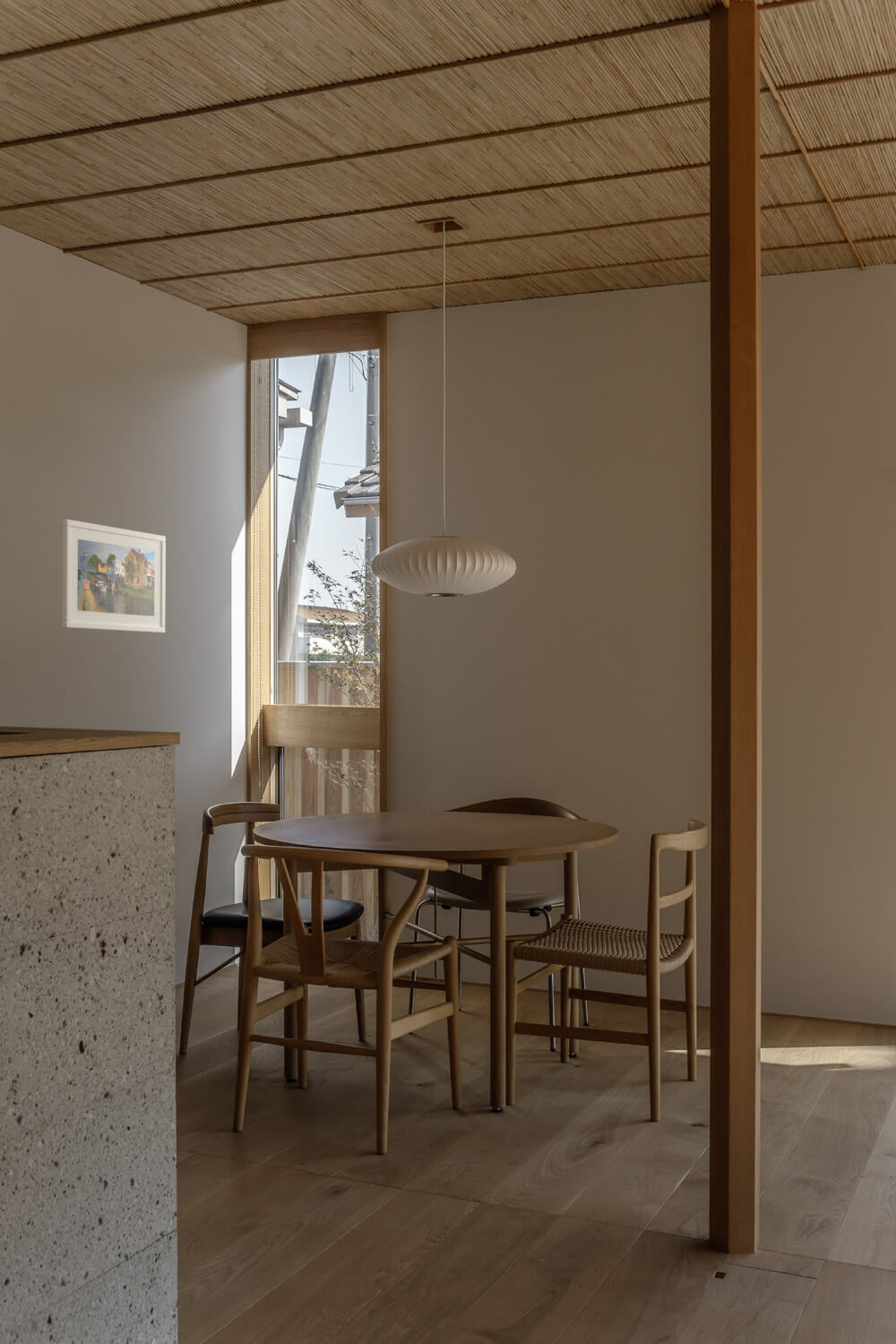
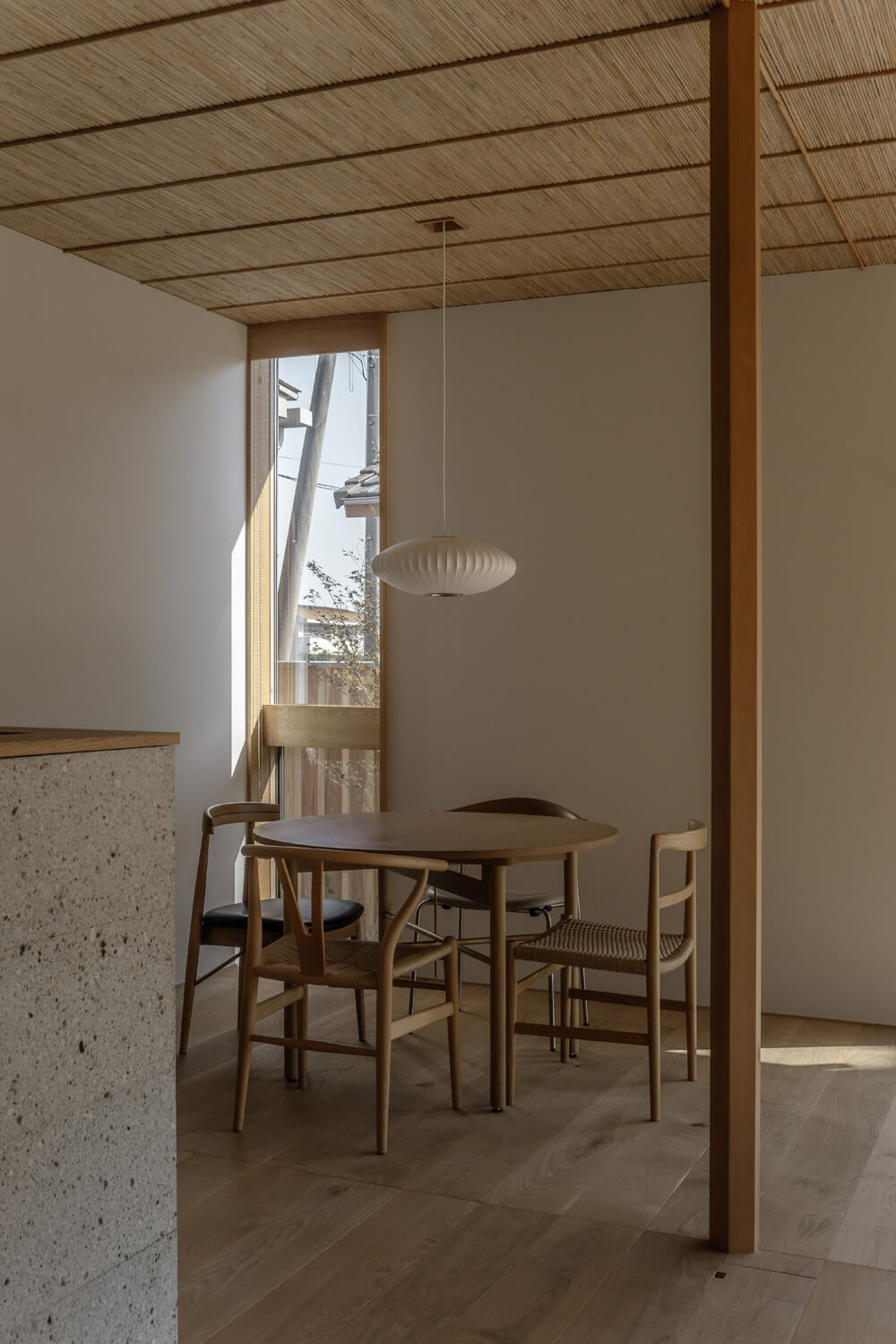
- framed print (116, 579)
